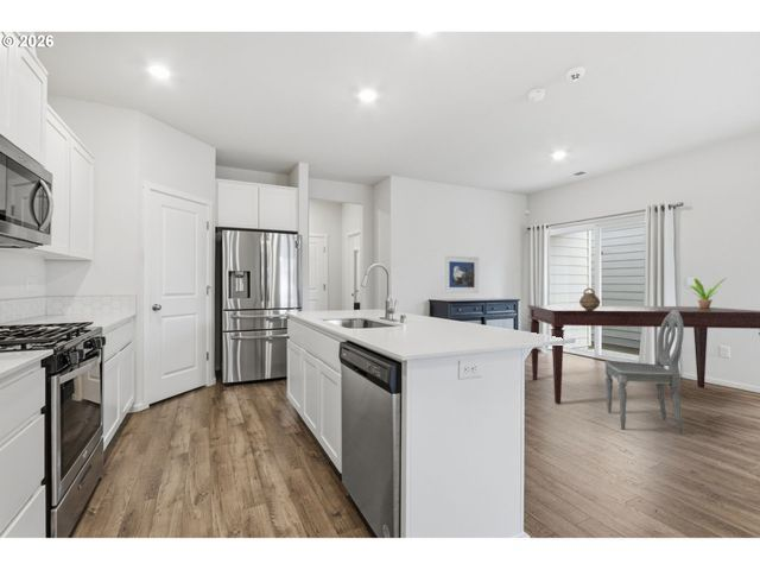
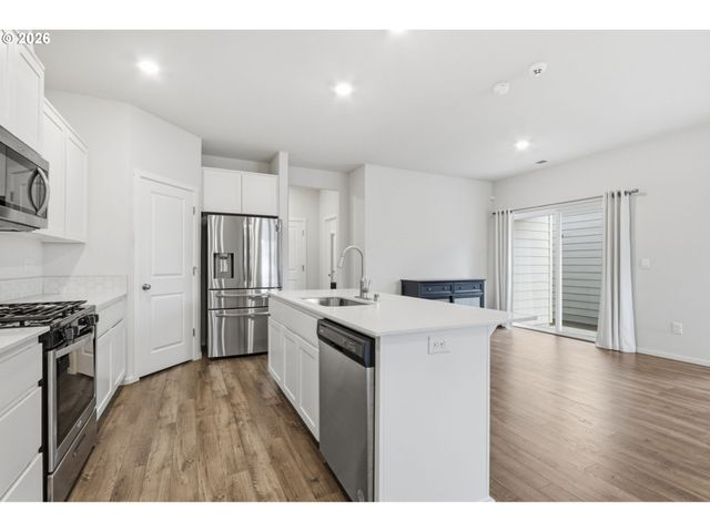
- ceramic vessel (589, 298)
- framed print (461, 274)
- potted plant (703, 292)
- dining chair (642, 366)
- dining table (634, 325)
